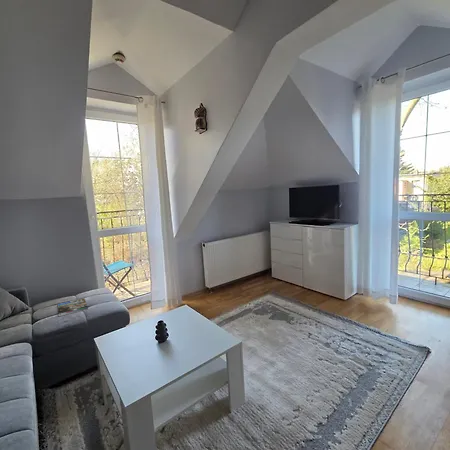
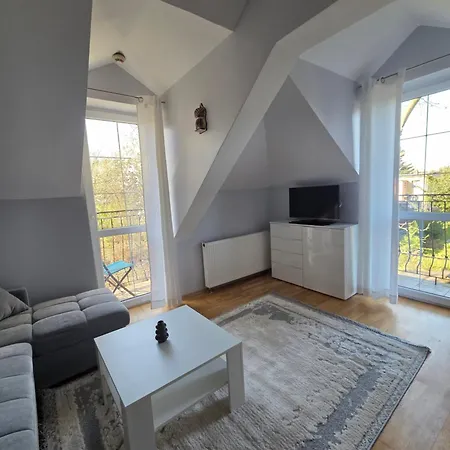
- magazine (72, 306)
